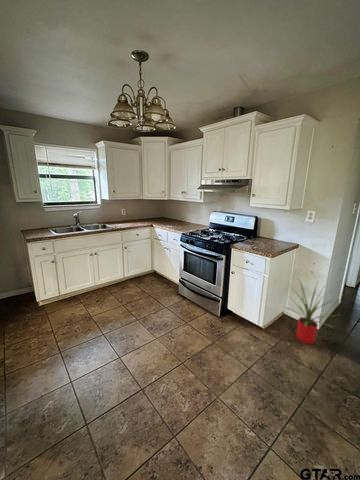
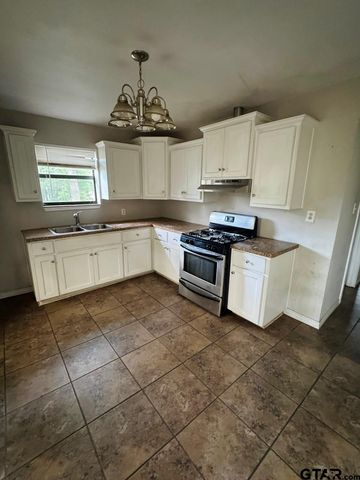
- house plant (310, 310)
